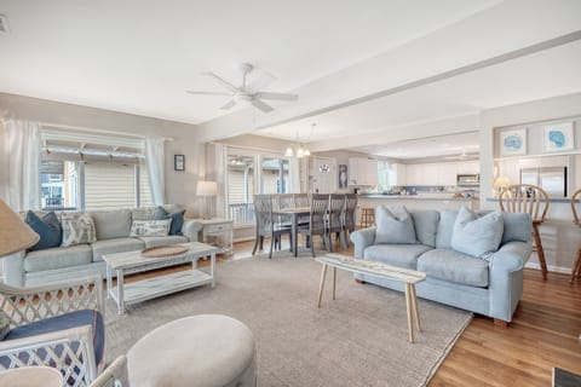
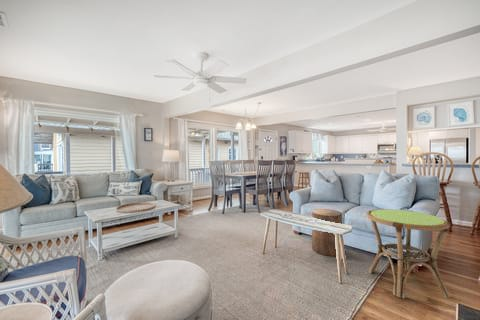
+ stool (326, 232)
+ side table (404, 249)
